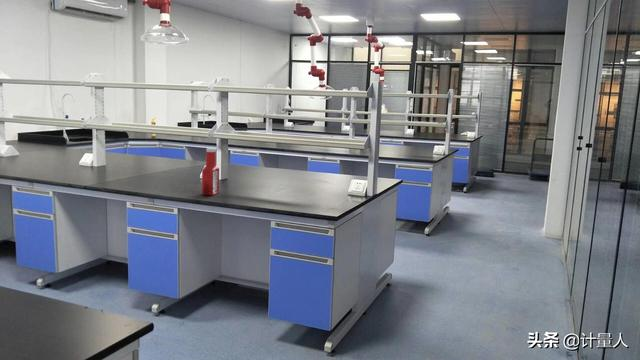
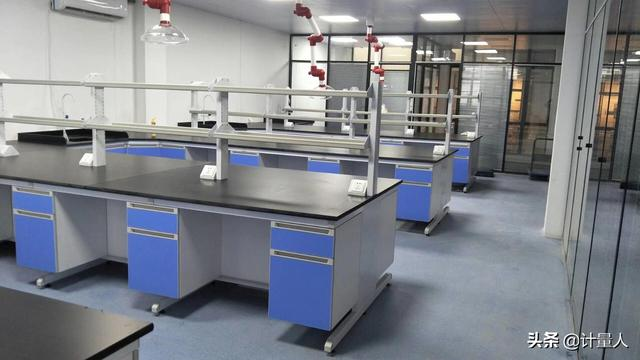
- soap bottle (210, 171)
